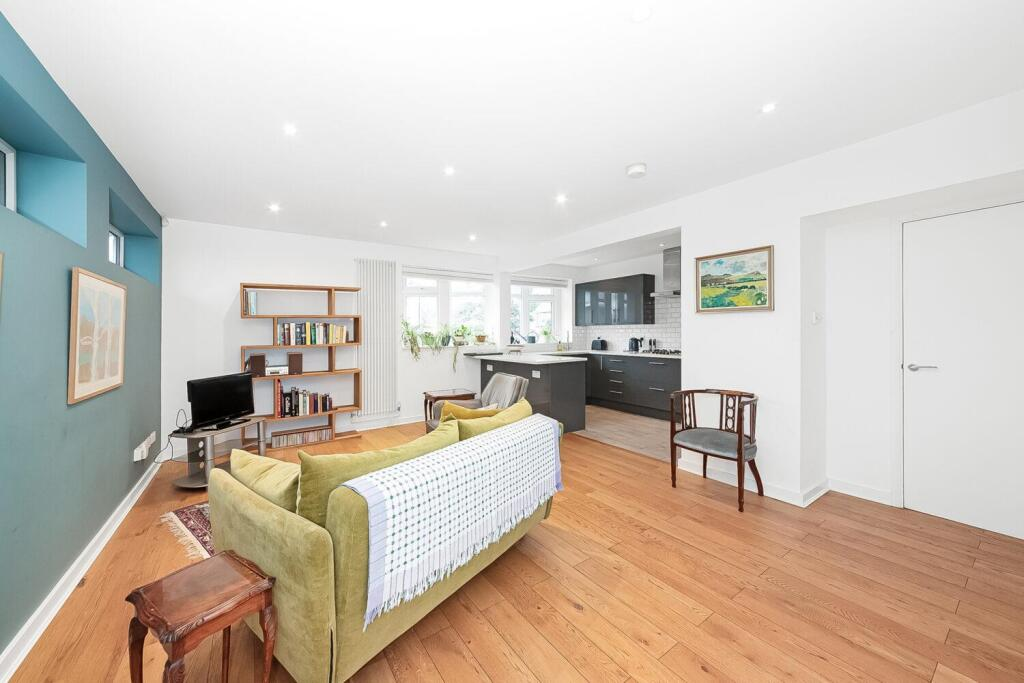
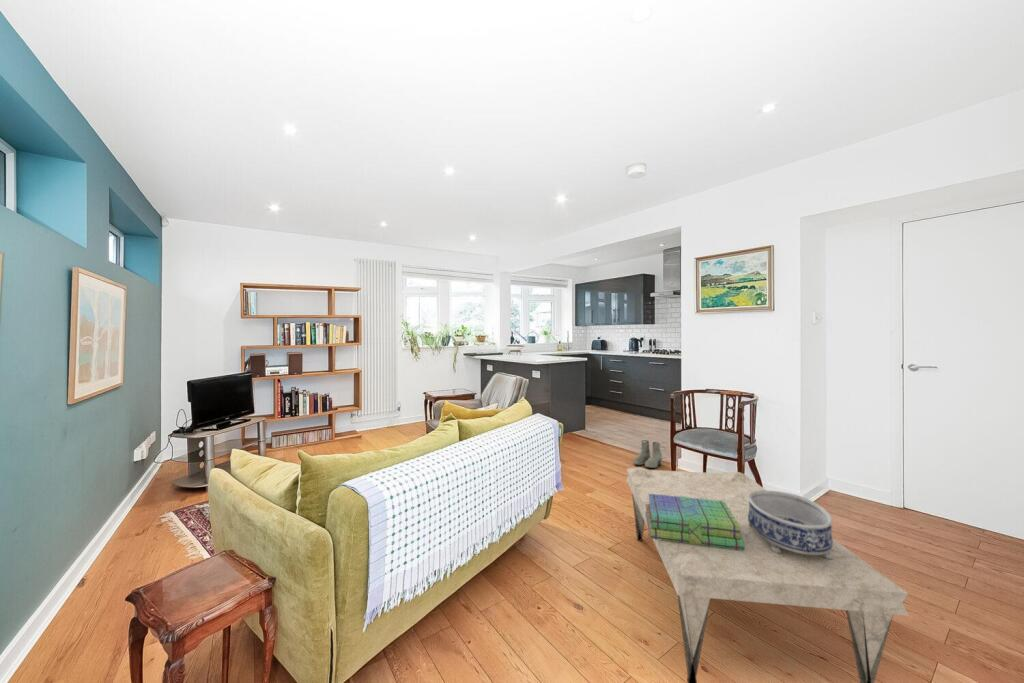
+ coffee table (720, 552)
+ boots (648, 453)
+ stack of books (689, 518)
+ decorative bowl (787, 522)
